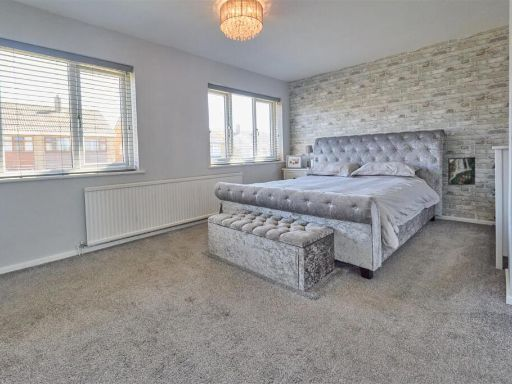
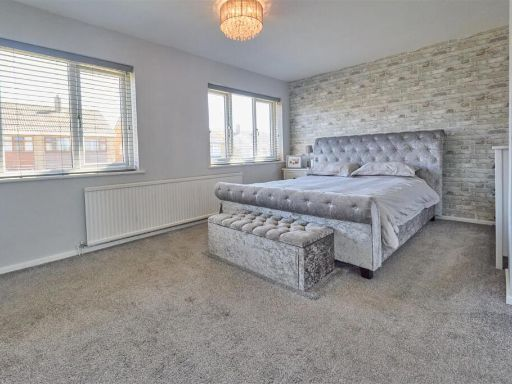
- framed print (461, 171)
